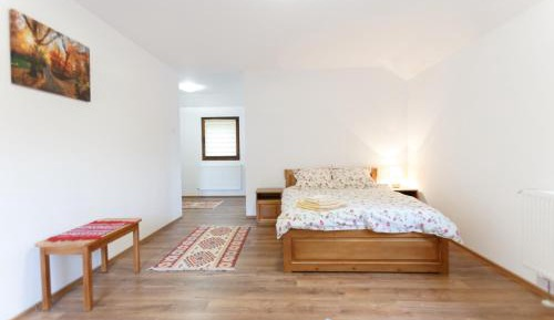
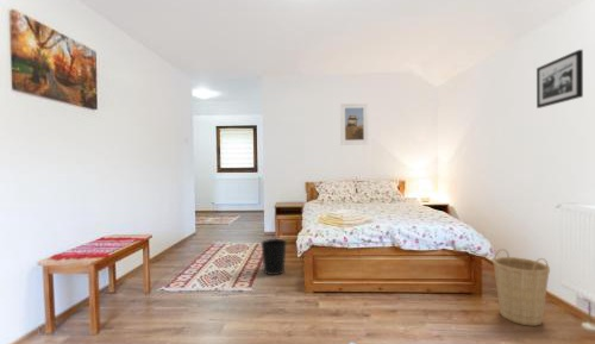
+ wastebasket (274, 256)
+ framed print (353, 124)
+ picture frame (557, 81)
+ basket (520, 284)
